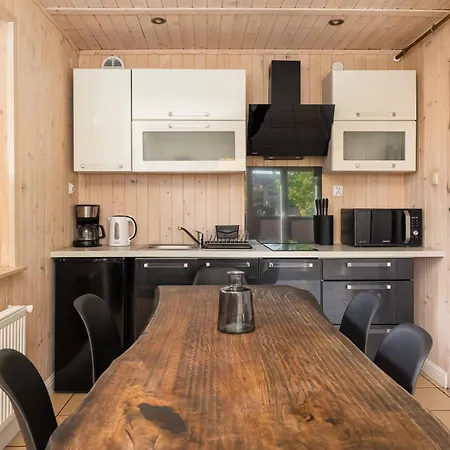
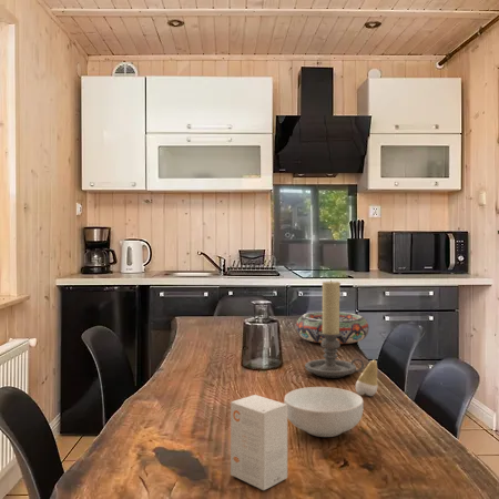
+ tooth (366, 376)
+ cereal bowl (323, 414)
+ decorative bowl (339, 327)
+ candle holder (335, 326)
+ small box (258, 439)
